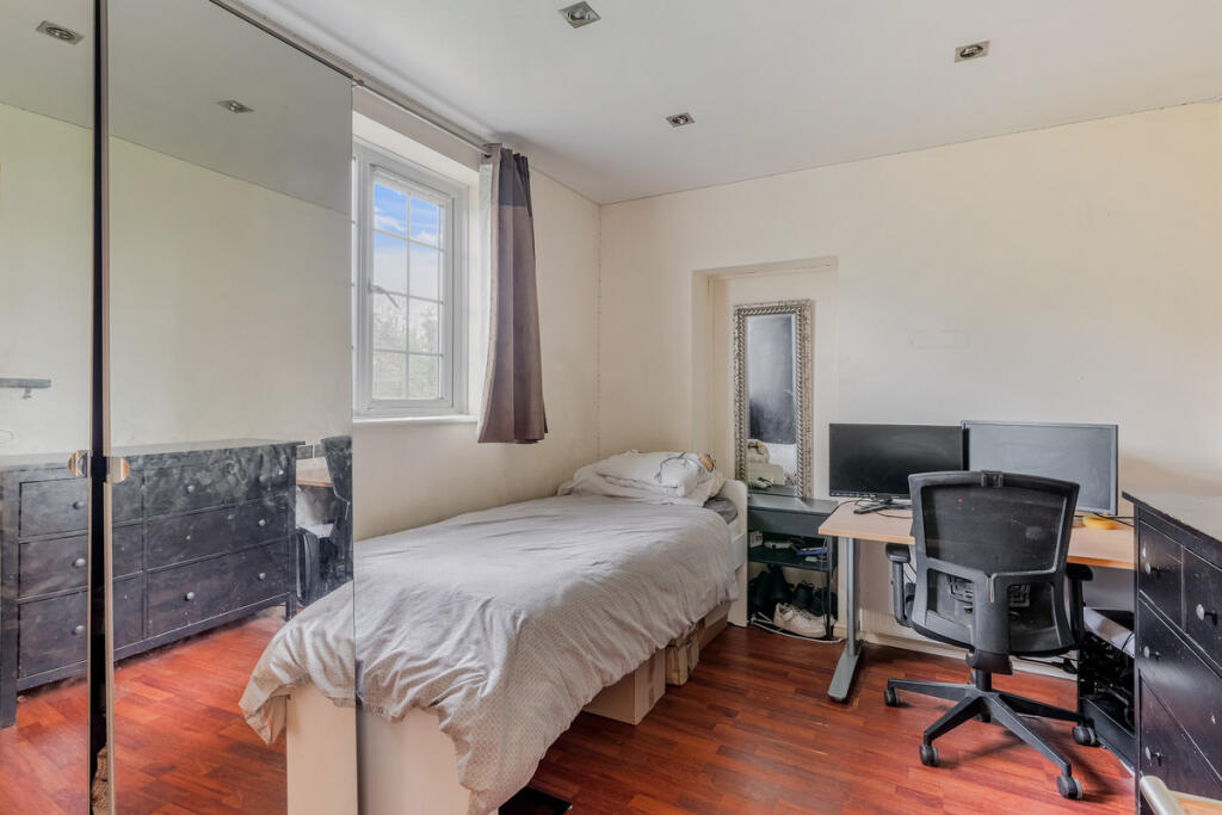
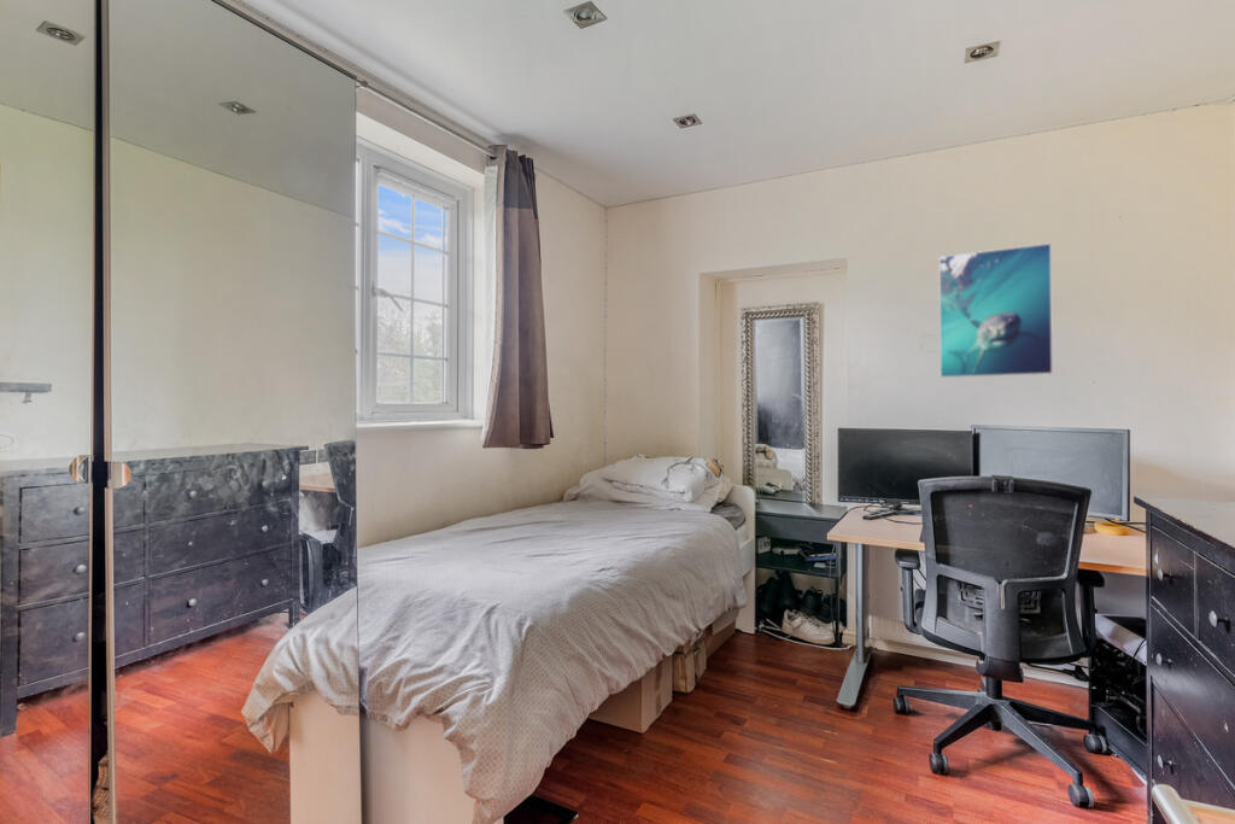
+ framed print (993, 312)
